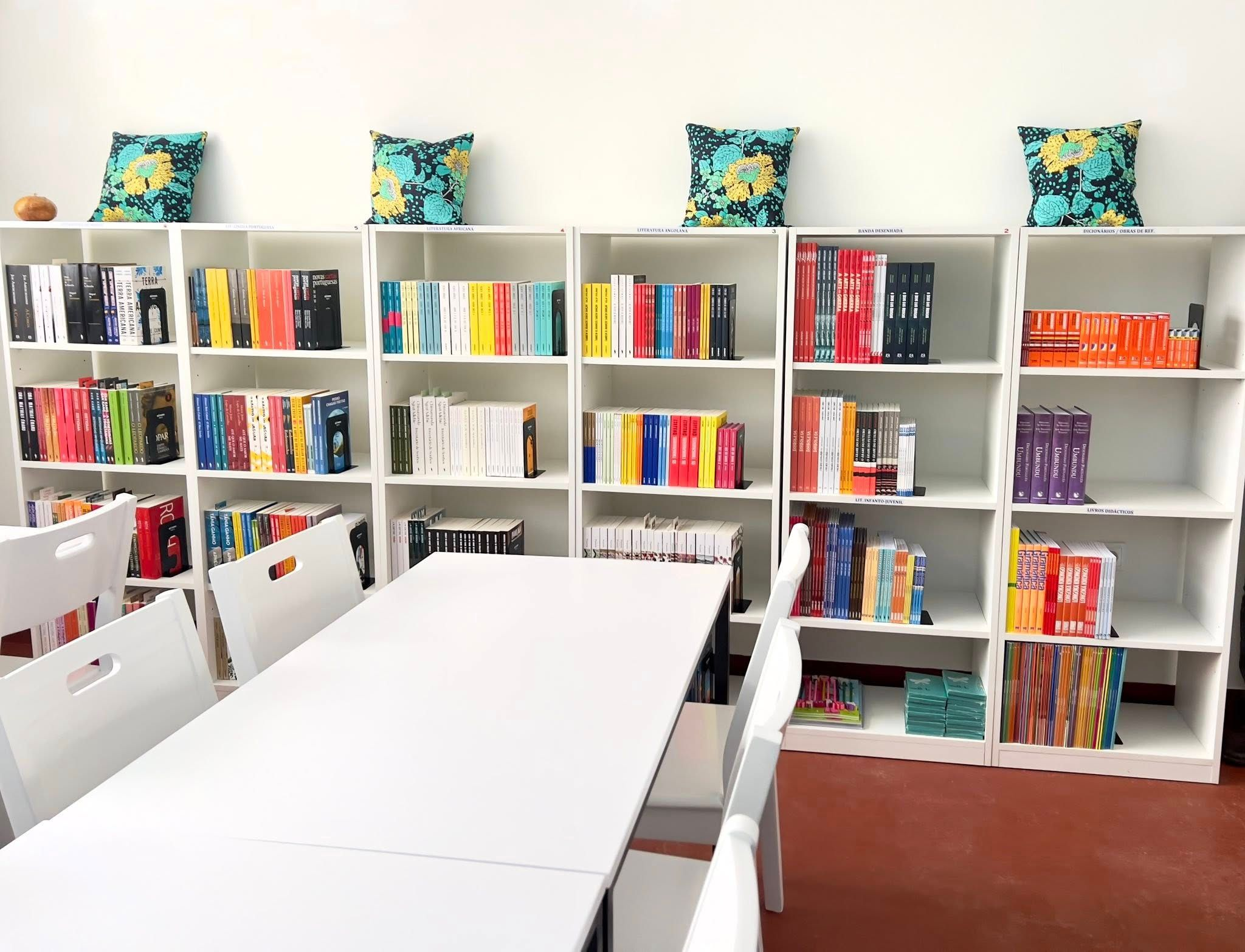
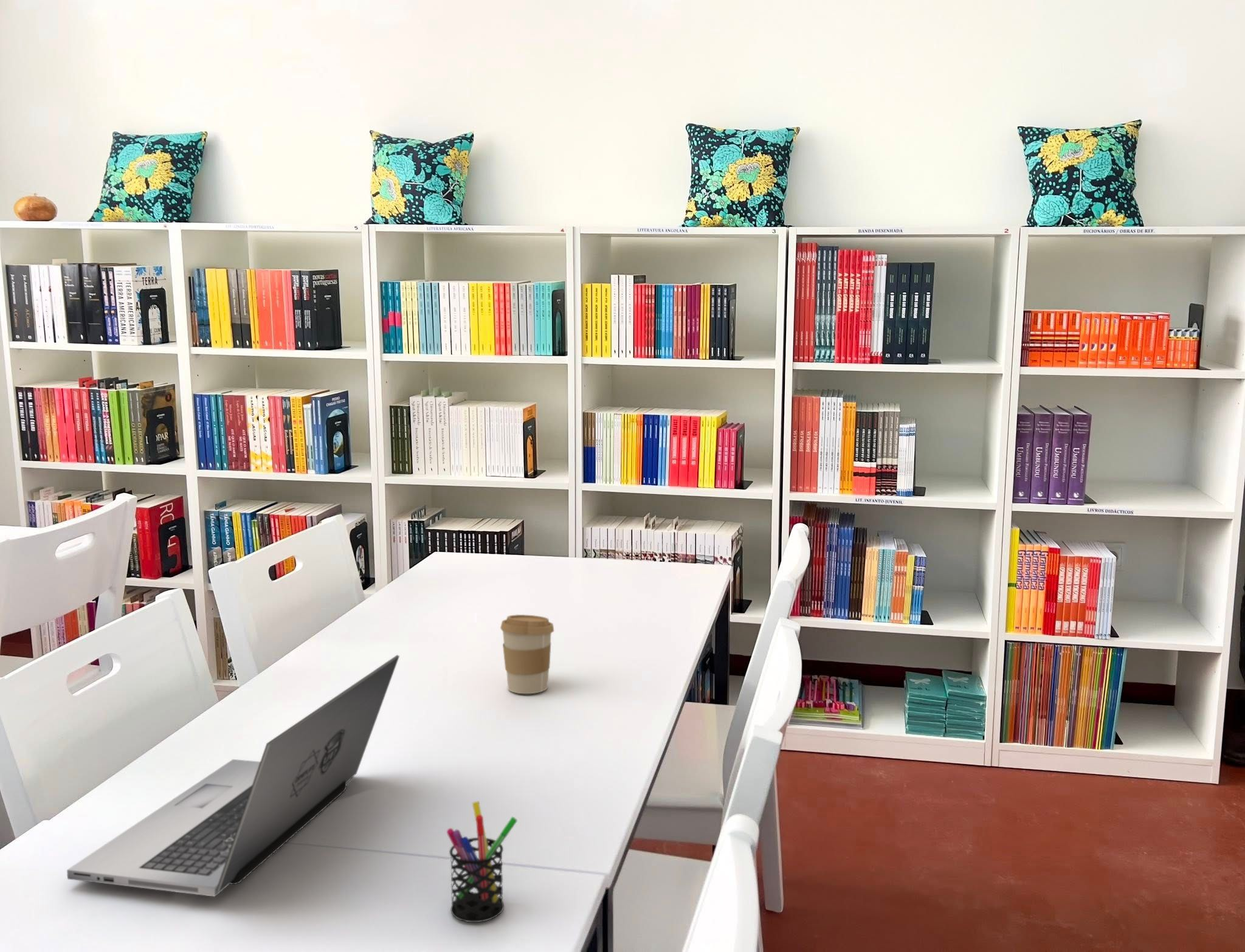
+ laptop (249, 761)
+ pen holder (483, 858)
+ coffee cup (527, 652)
